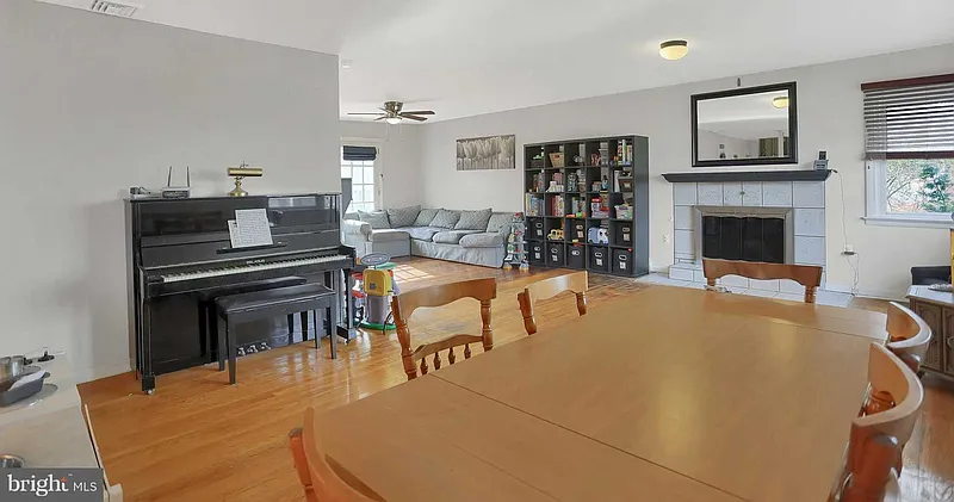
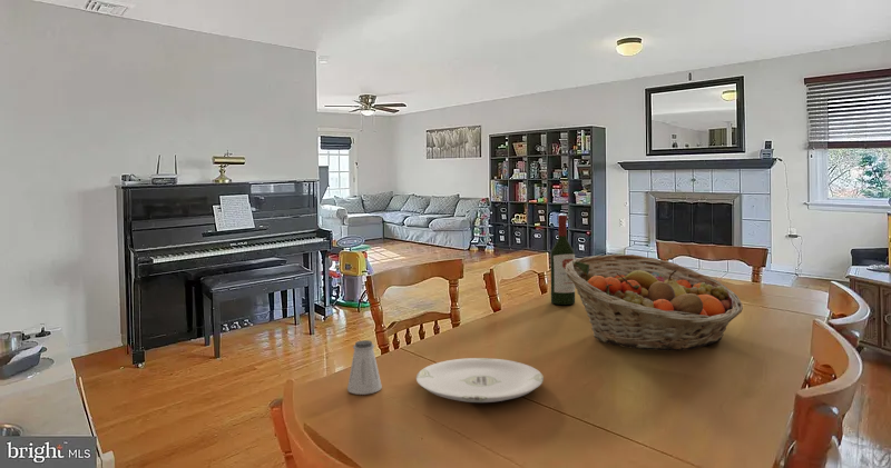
+ saltshaker (364, 365)
+ plate (479, 380)
+ fruit basket (650, 297)
+ wine bottle (562, 259)
